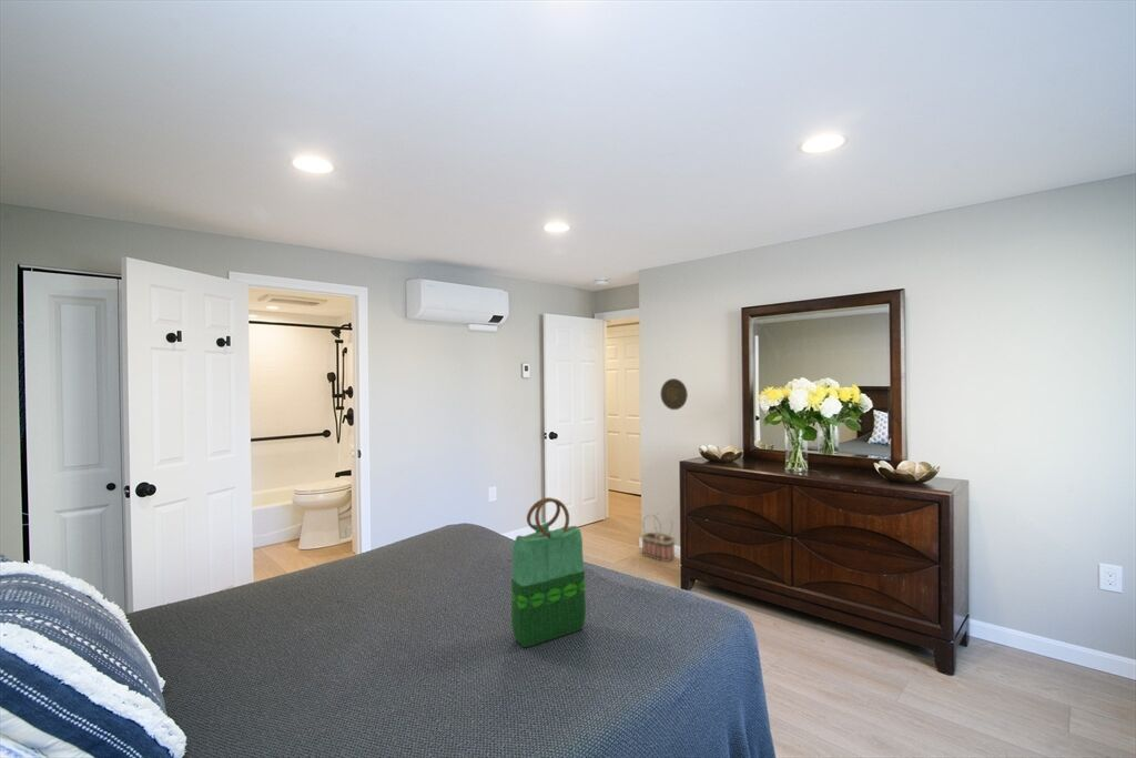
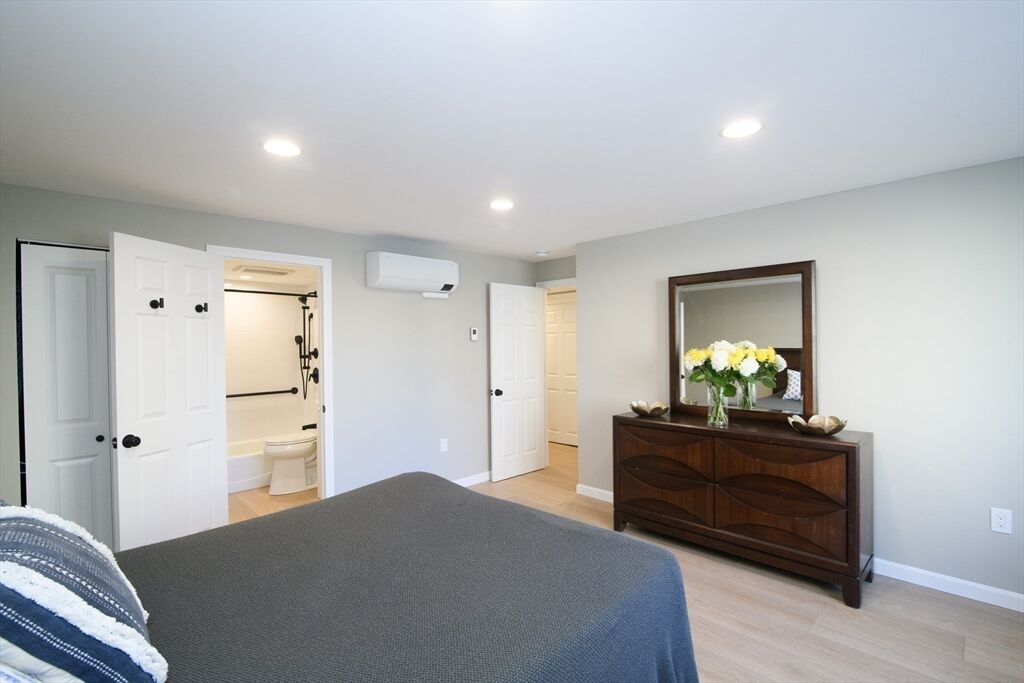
- tote bag (548, 565)
- decorative plate (672, 394)
- basket (658, 534)
